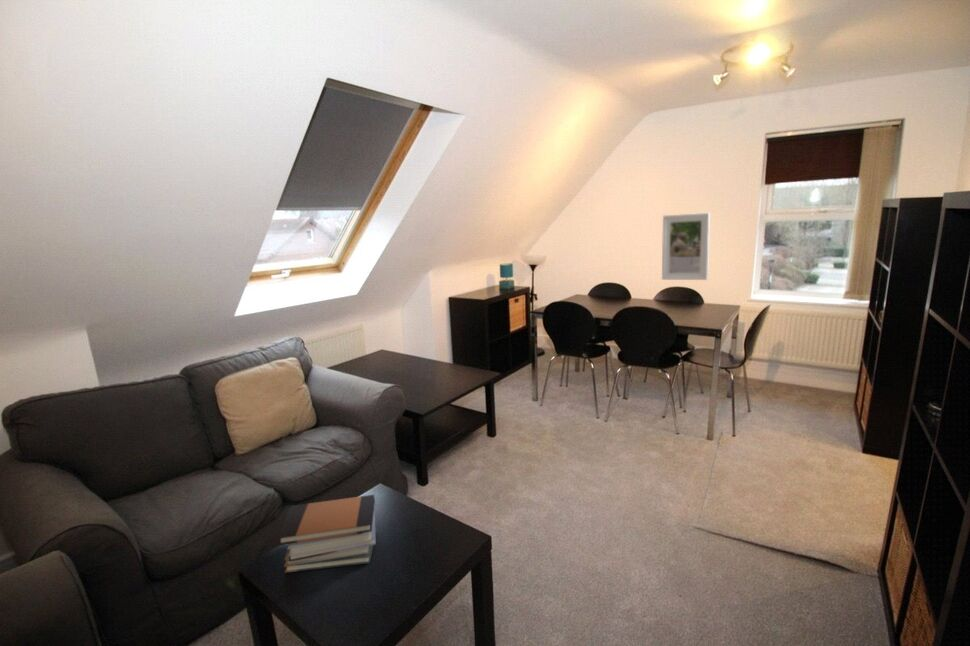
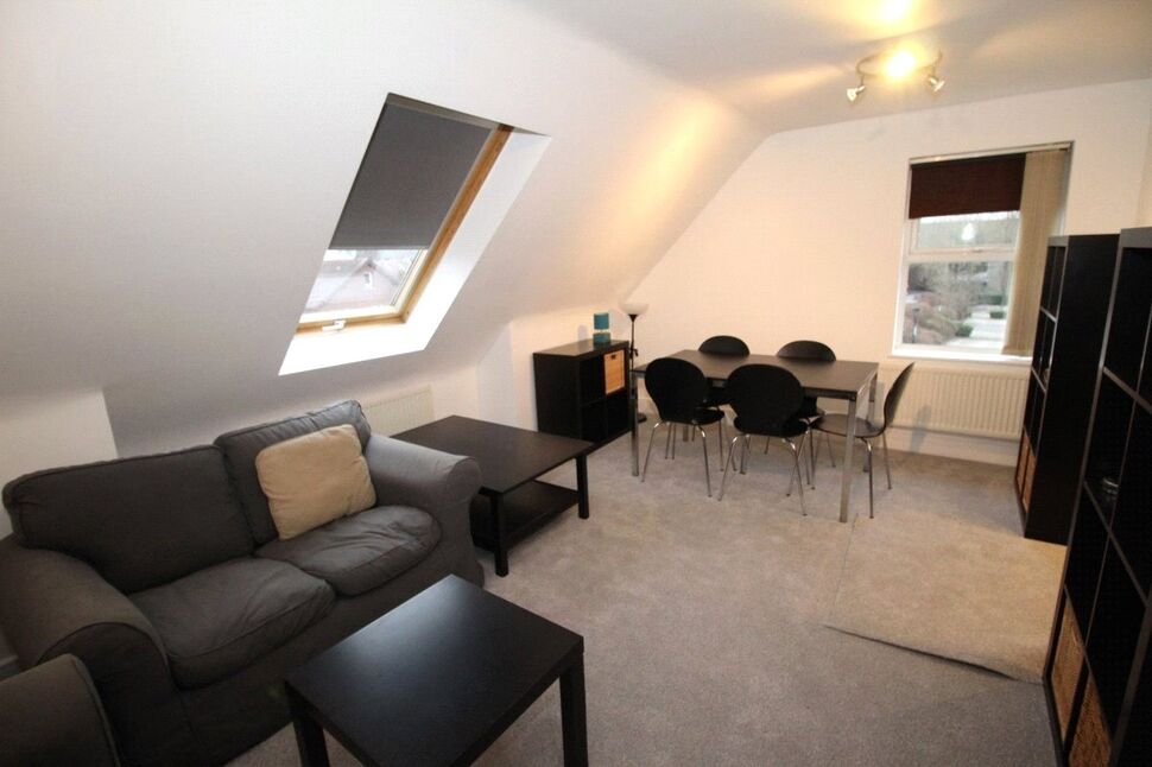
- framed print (685, 247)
- book stack (332, 533)
